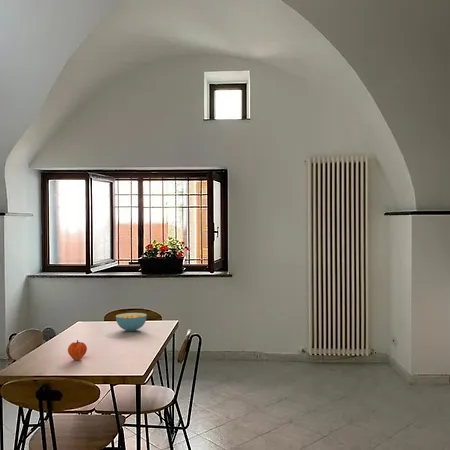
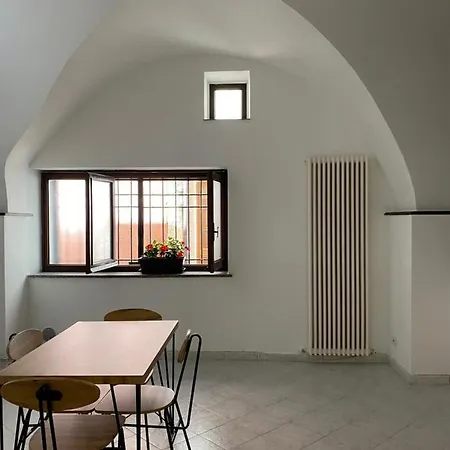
- cereal bowl (131, 322)
- fruit (77, 349)
